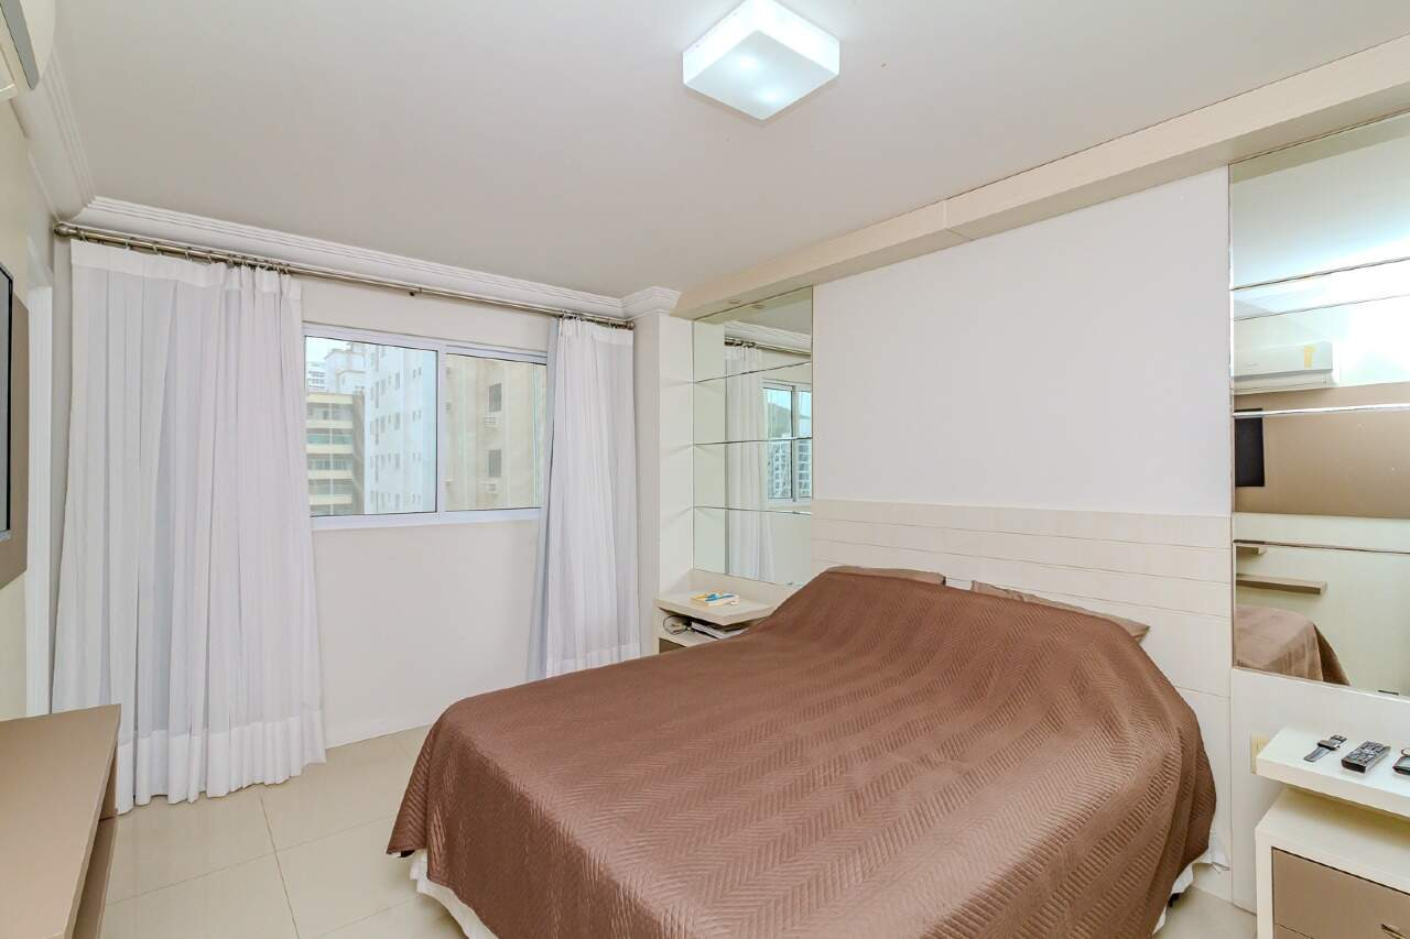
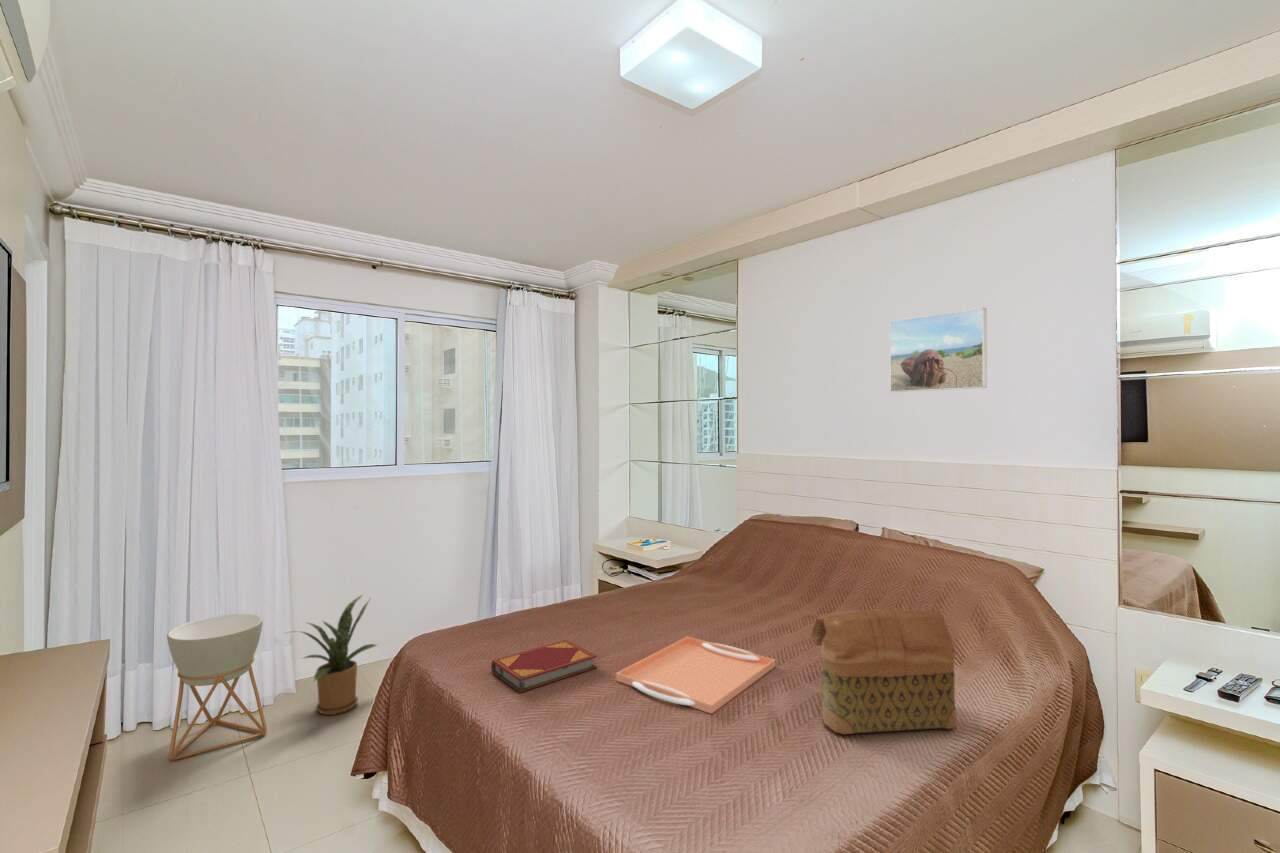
+ planter (217, 681)
+ hardback book (544, 664)
+ house plant (332, 654)
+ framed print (935, 352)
+ serving tray (697, 669)
+ handbag (879, 661)
